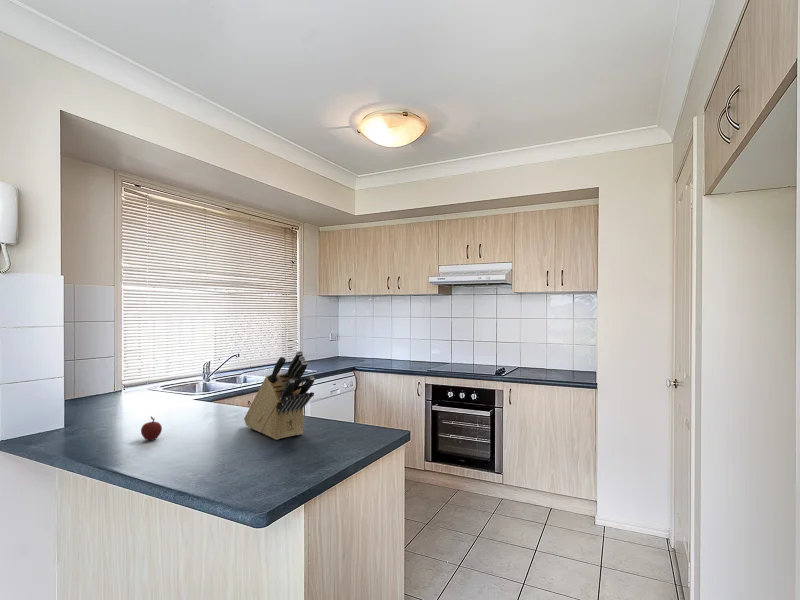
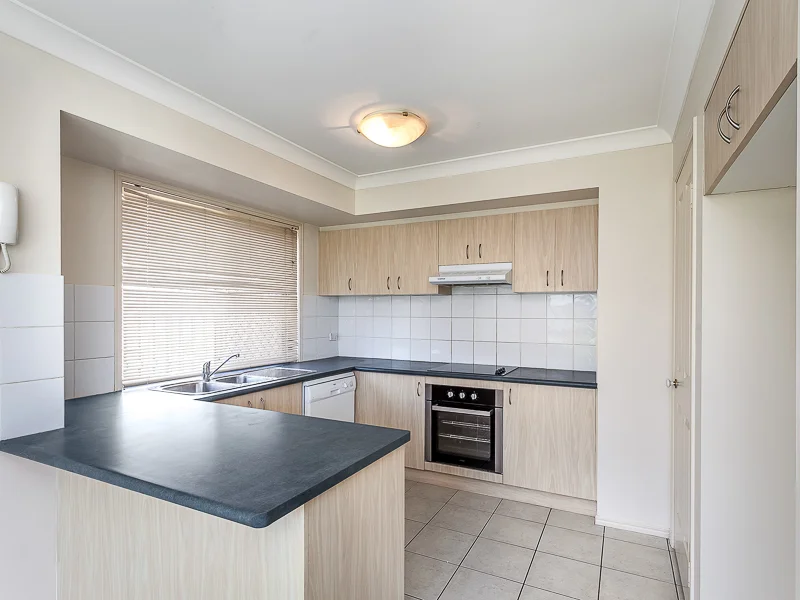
- knife block (278, 390)
- apple (151, 428)
